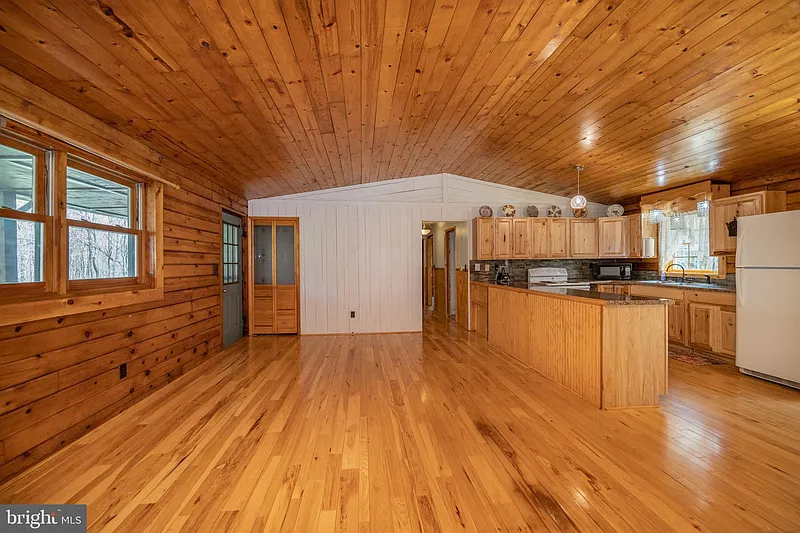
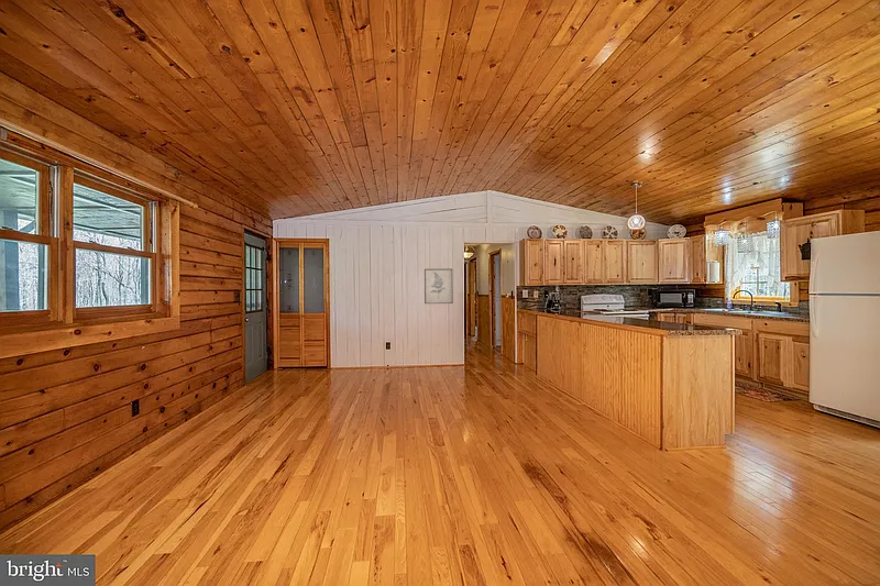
+ wall art (438, 286)
